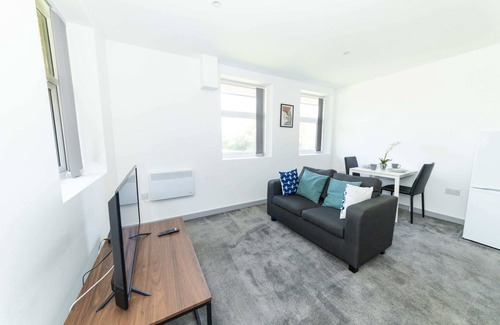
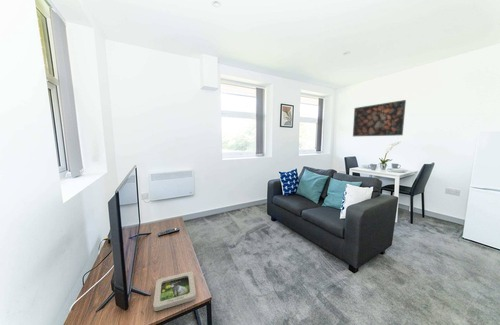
+ picture frame (175, 288)
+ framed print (376, 120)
